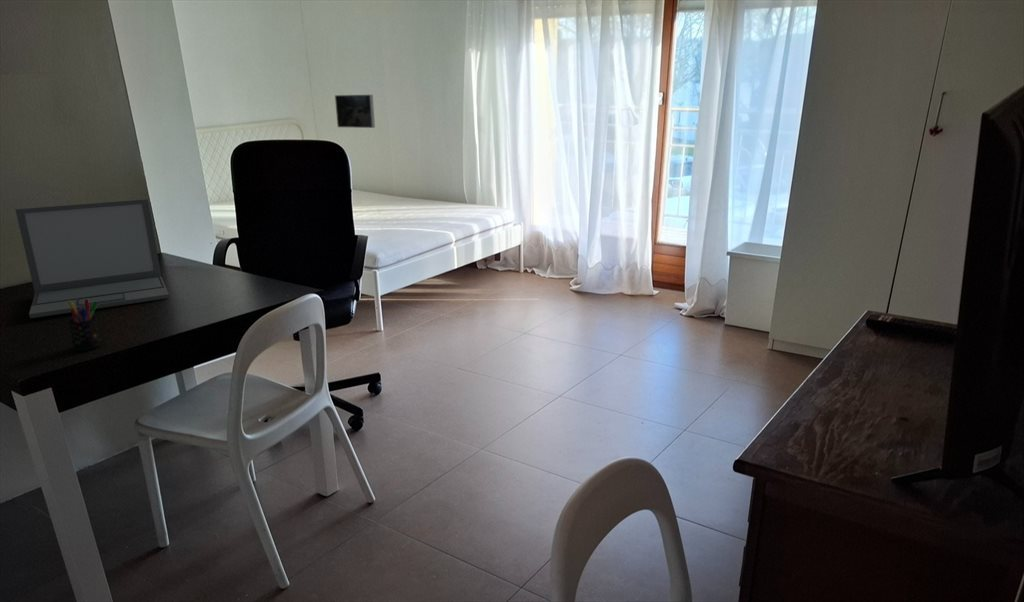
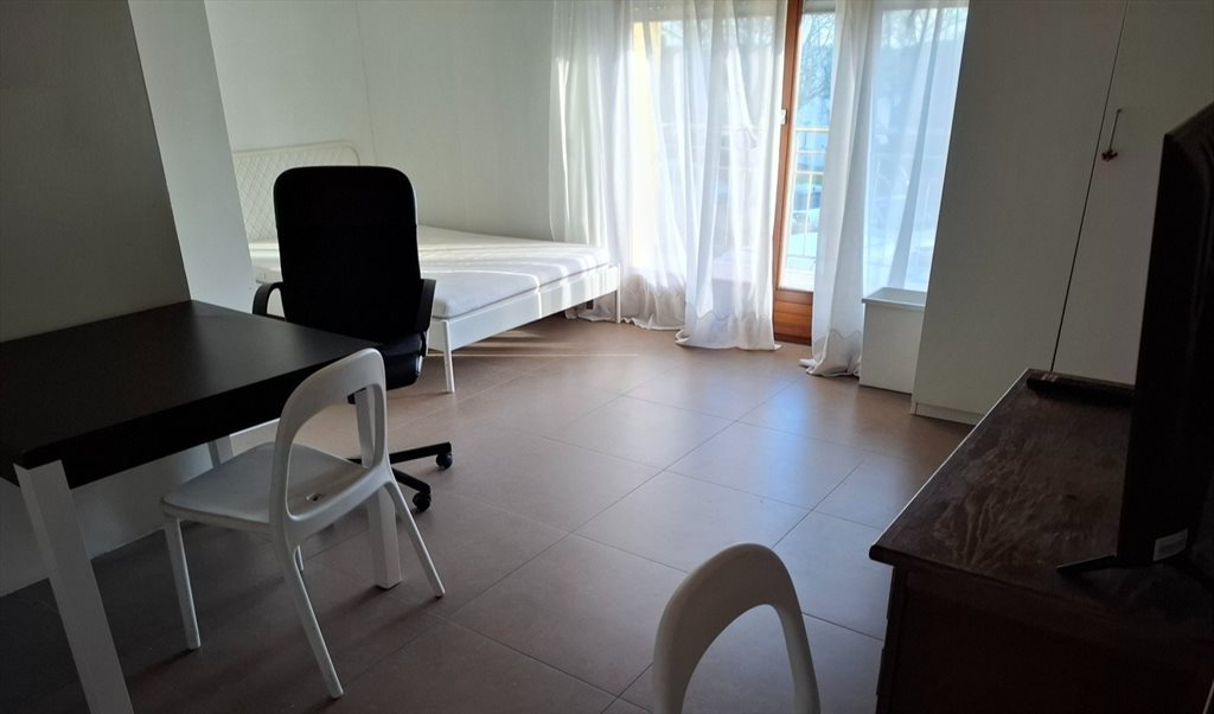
- laptop (93, 254)
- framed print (354, 111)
- pen holder (86, 322)
